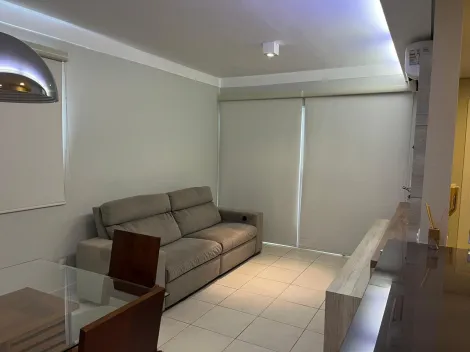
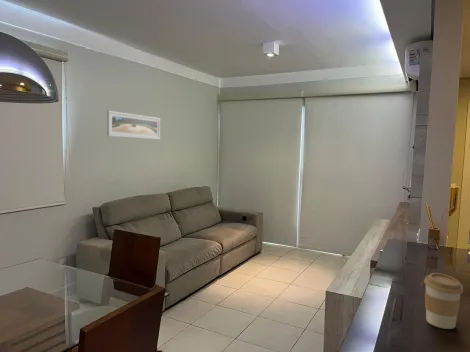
+ coffee cup (442, 300)
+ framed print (135, 126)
